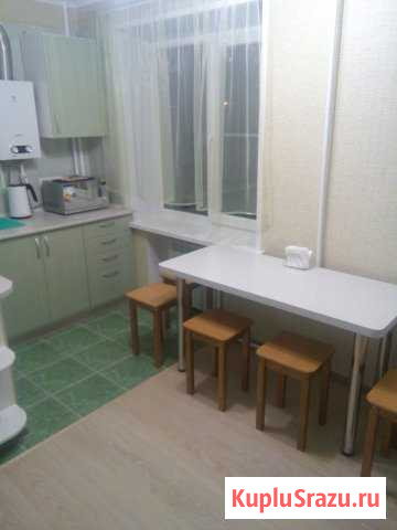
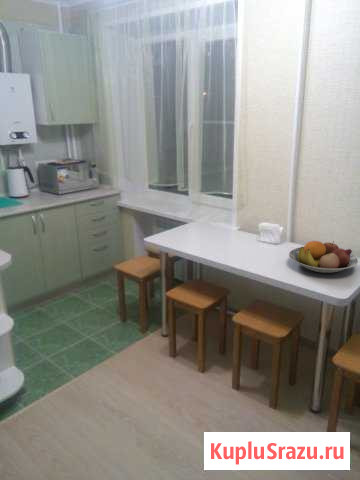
+ fruit bowl (322, 254)
